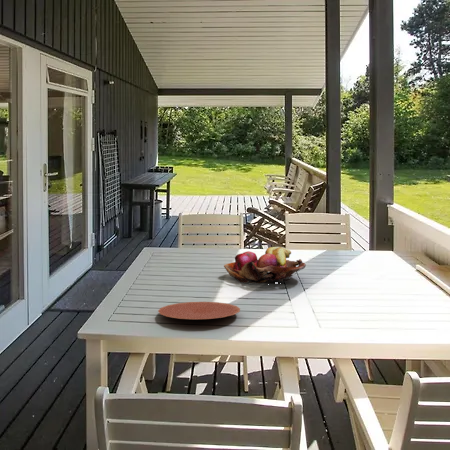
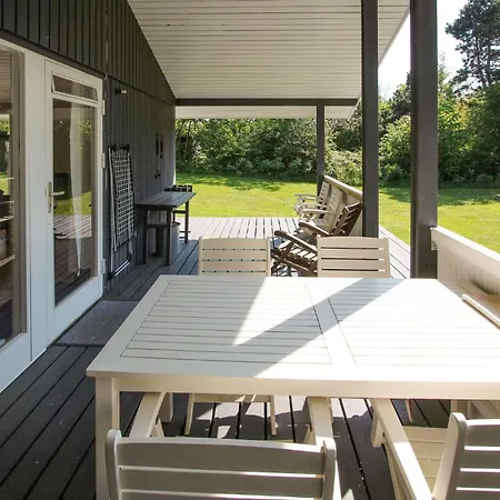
- fruit basket (266, 263)
- plate (199, 313)
